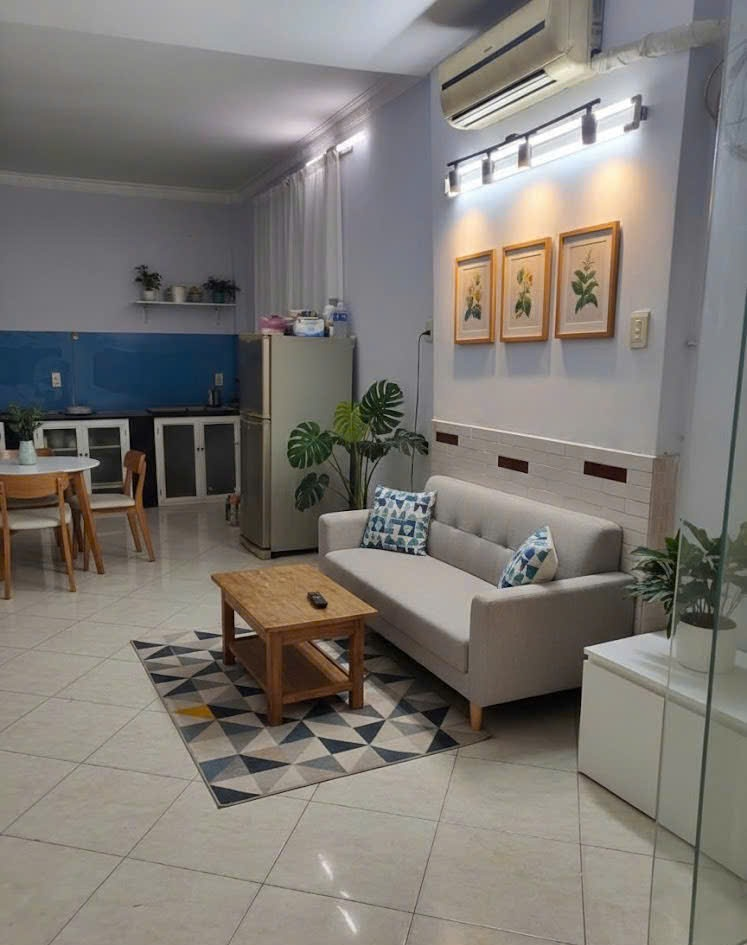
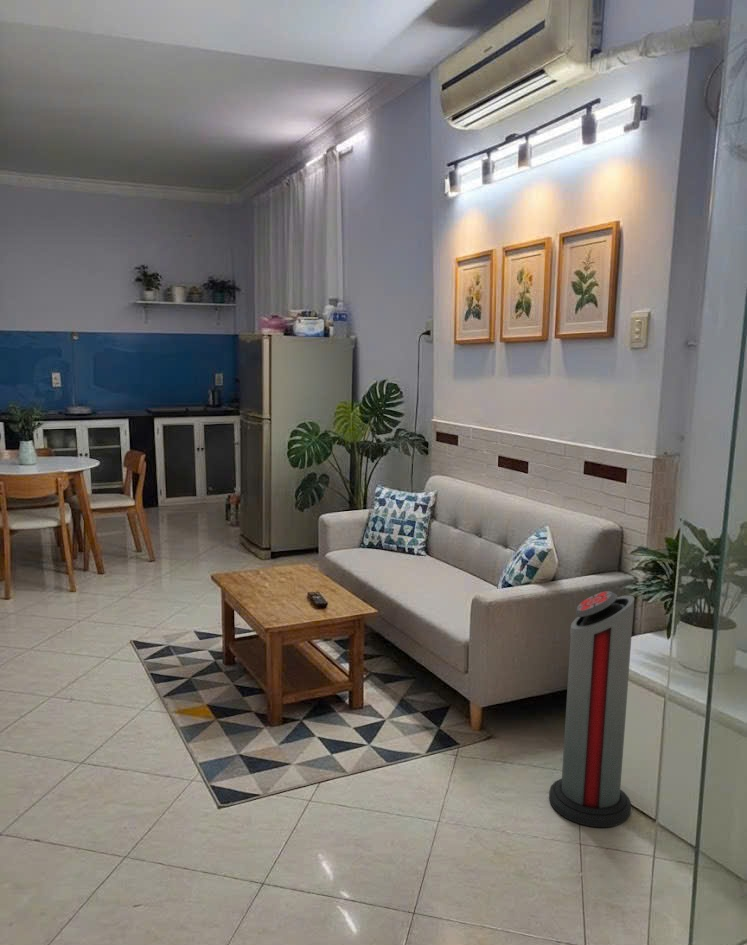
+ air purifier (596, 700)
